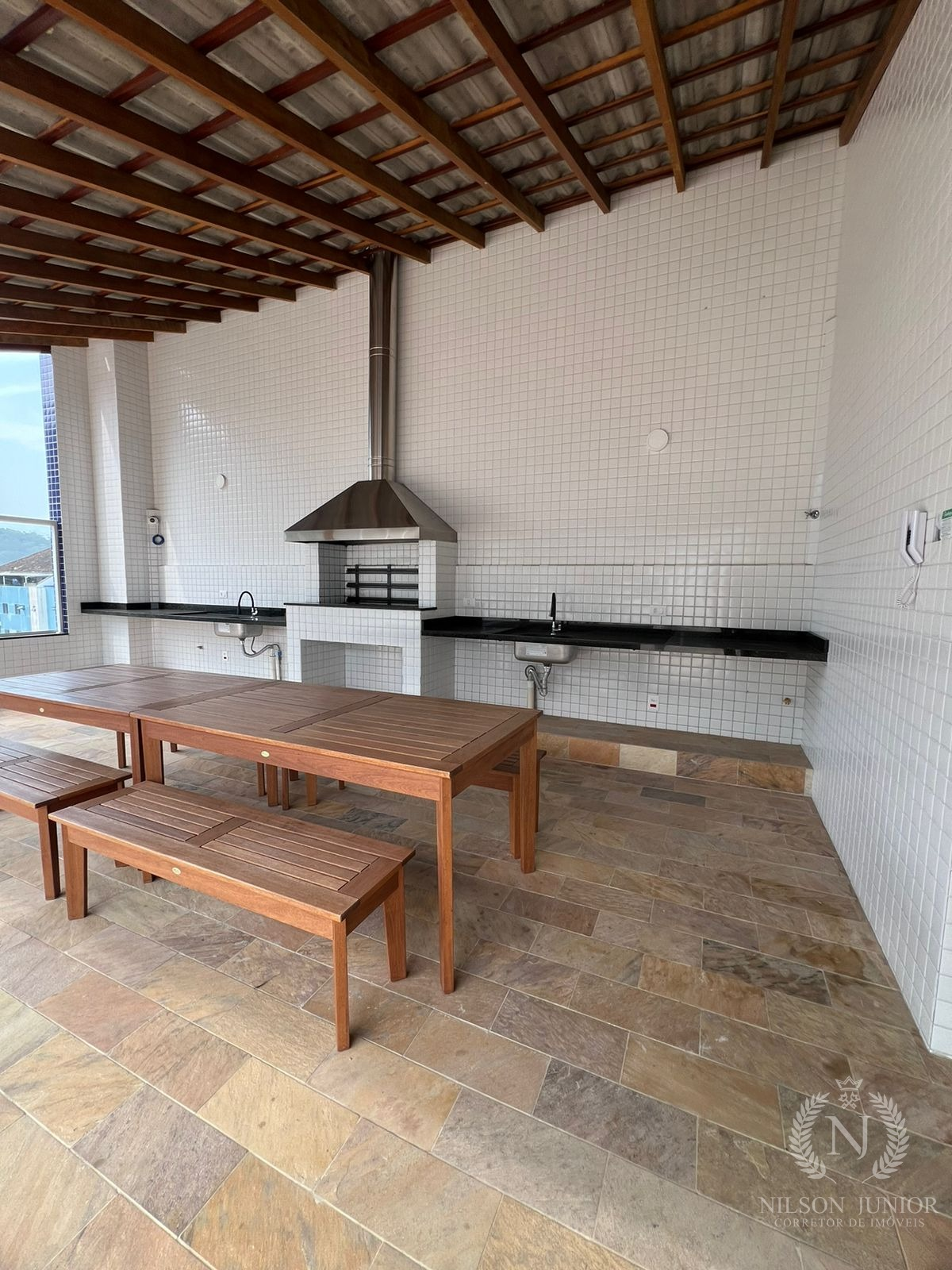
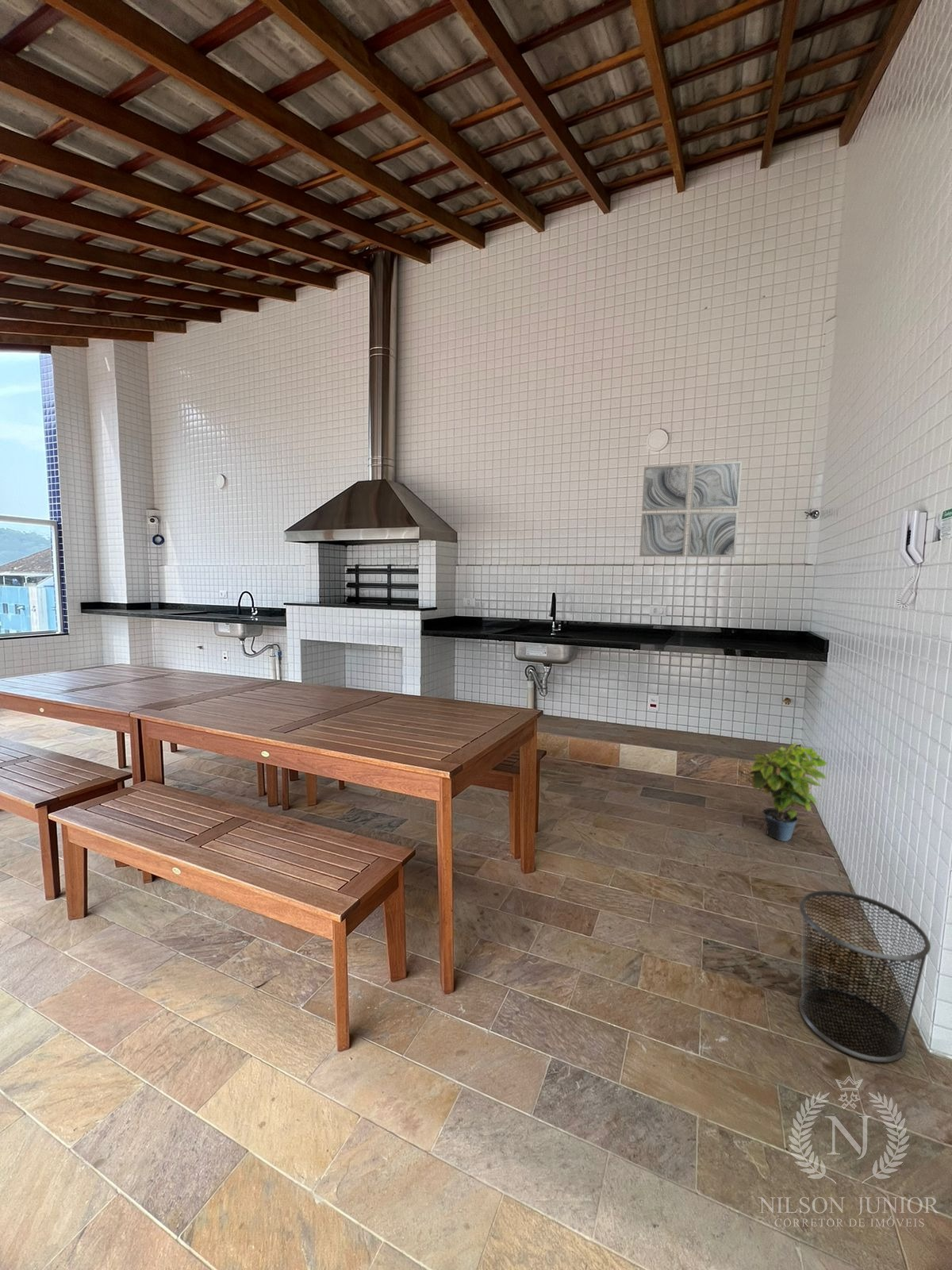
+ wall art (690, 512)
+ potted plant (785, 790)
+ waste bin (855, 972)
